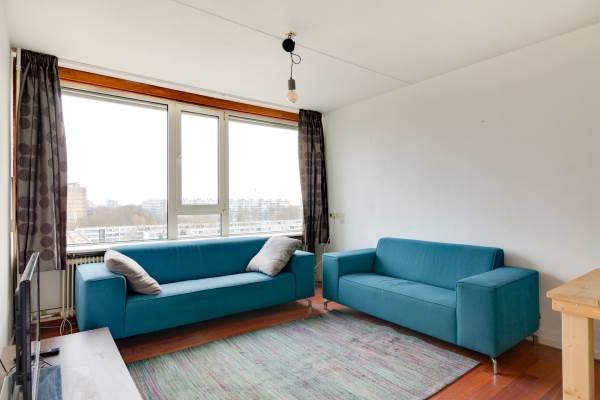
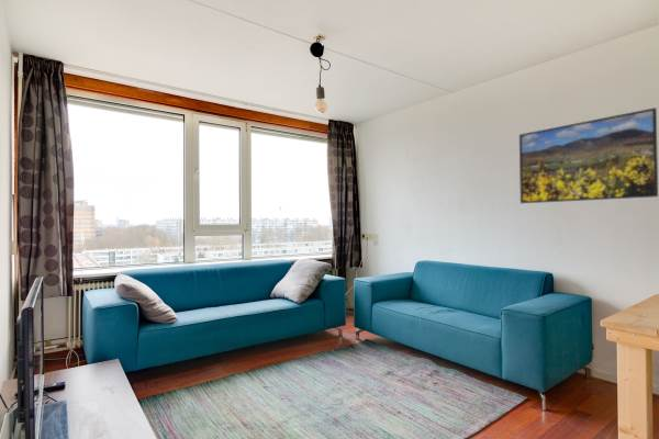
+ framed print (579, 161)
